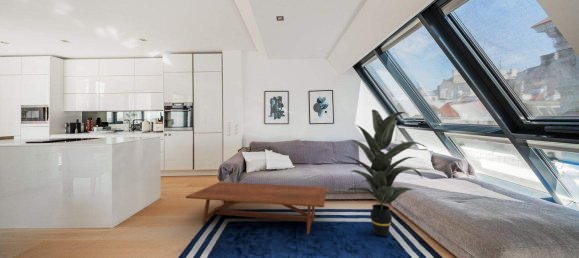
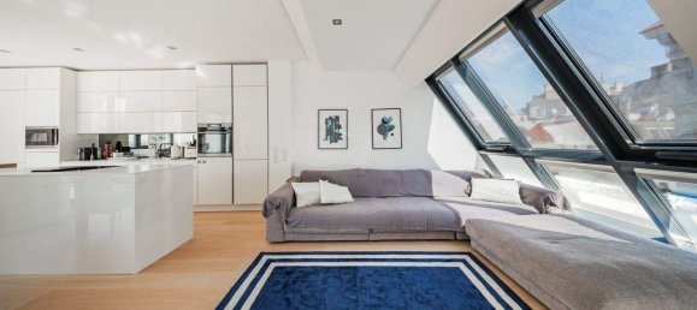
- indoor plant (381, 169)
- coffee table (261, 202)
